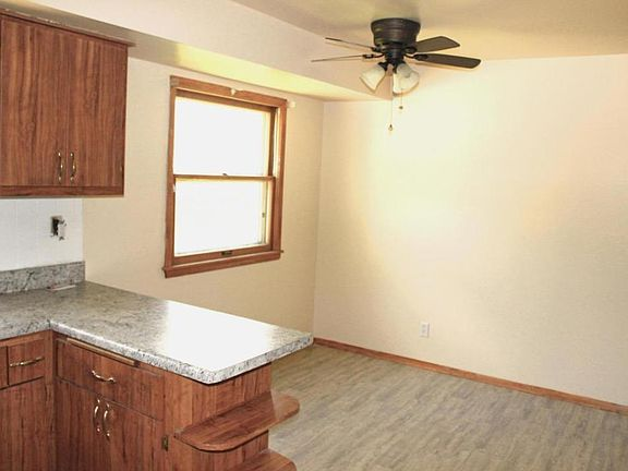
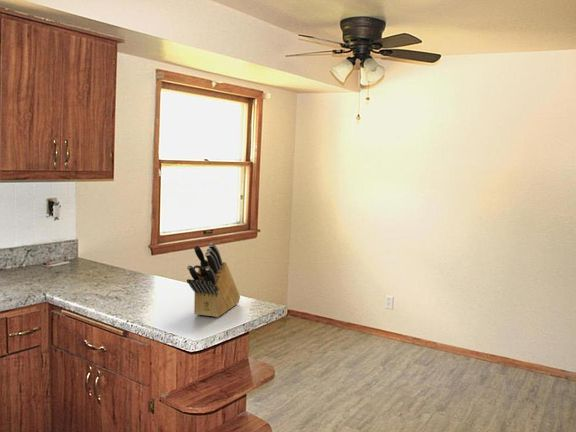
+ knife block (214, 275)
